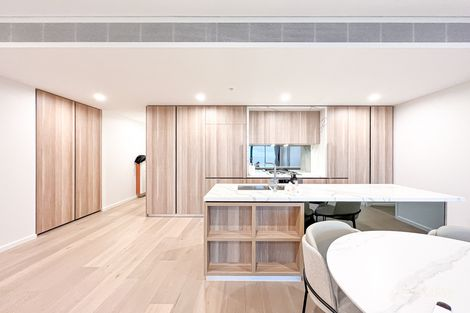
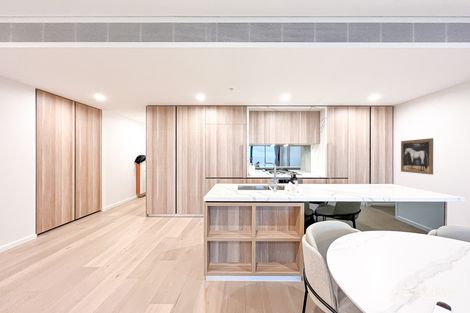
+ wall art (415, 156)
